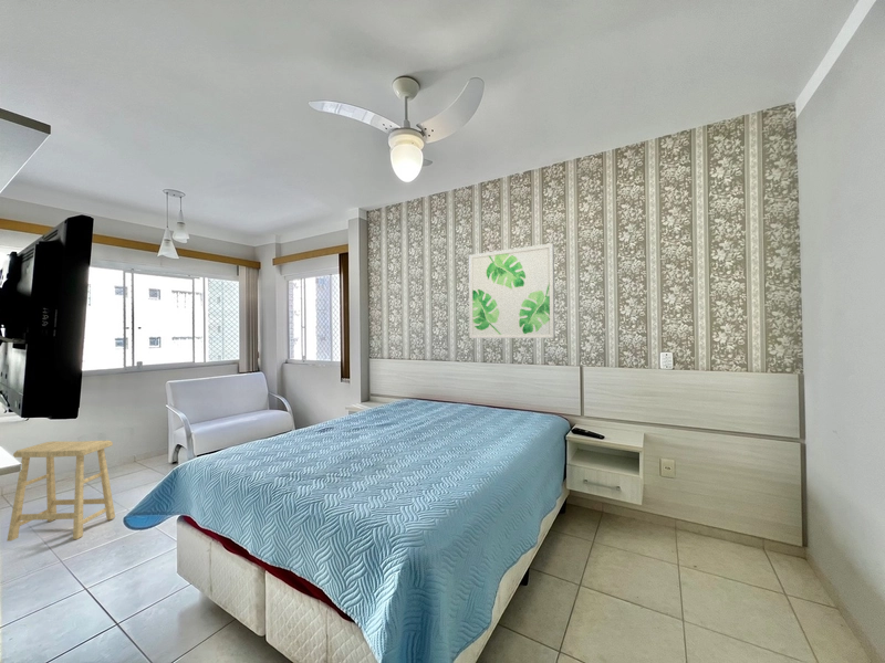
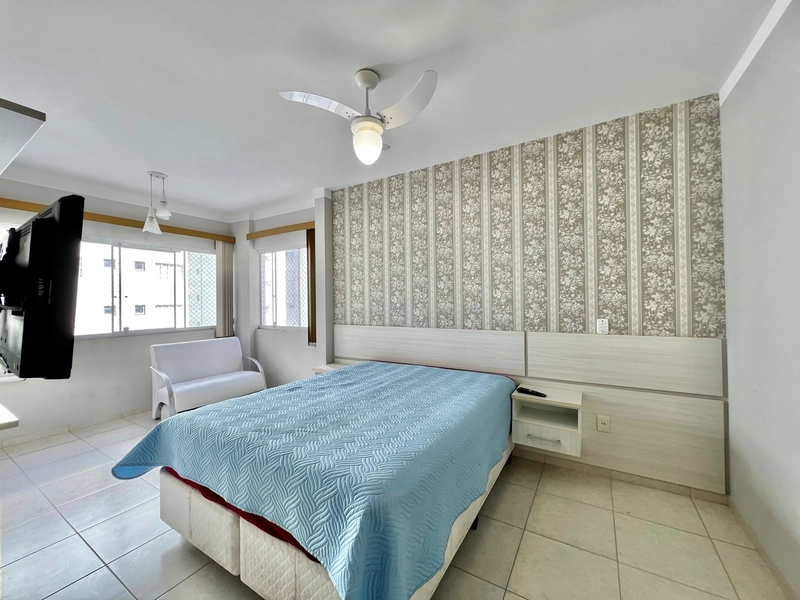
- stool (54, 486)
- wall art (509, 294)
